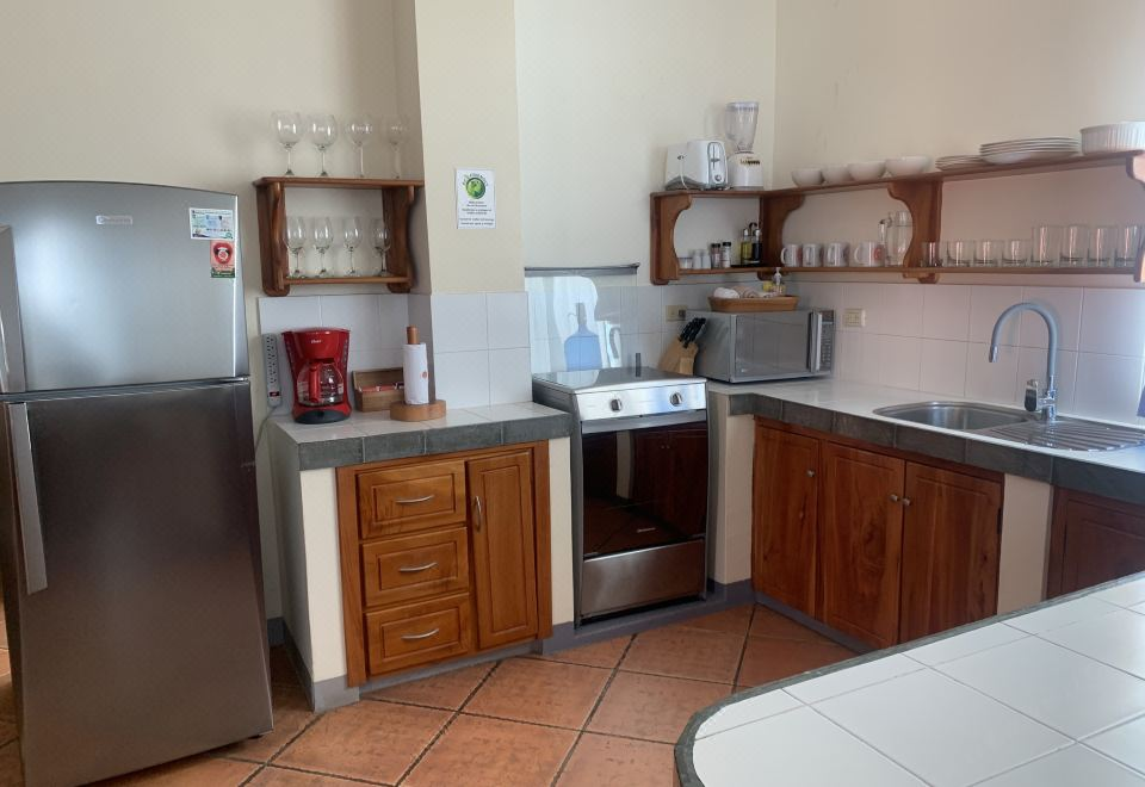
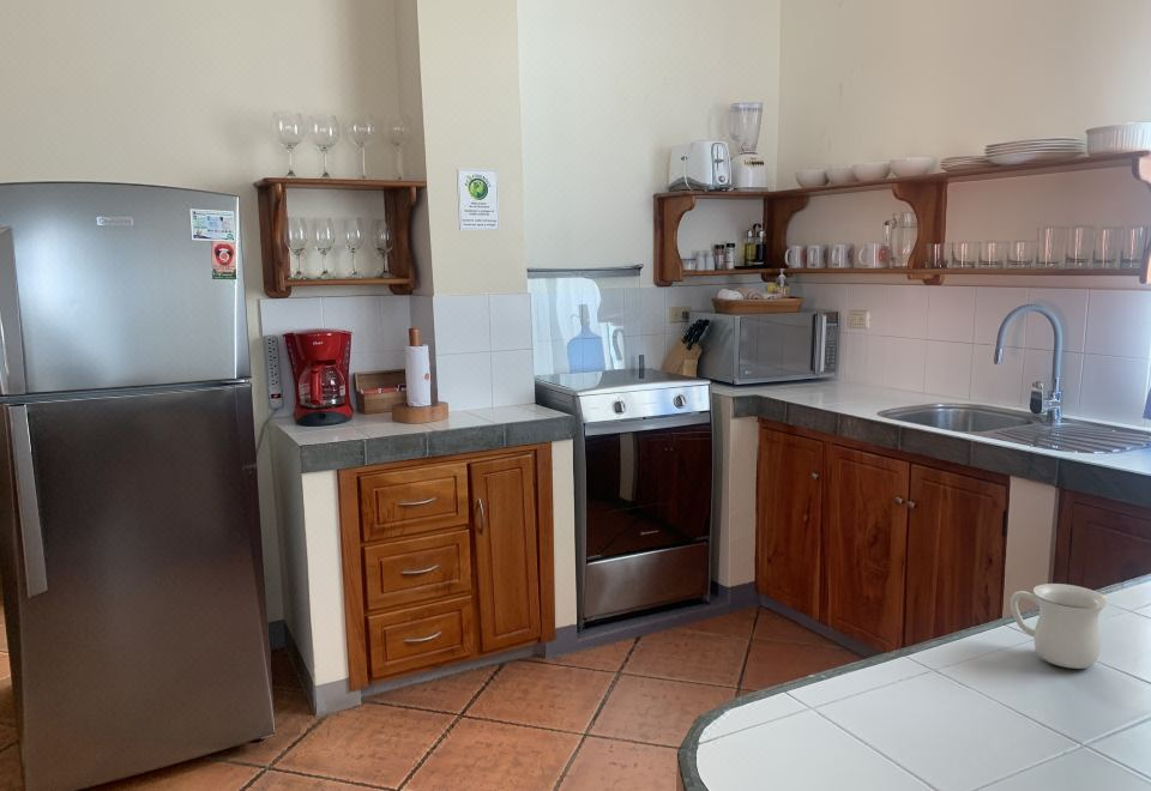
+ mug (1054, 623)
